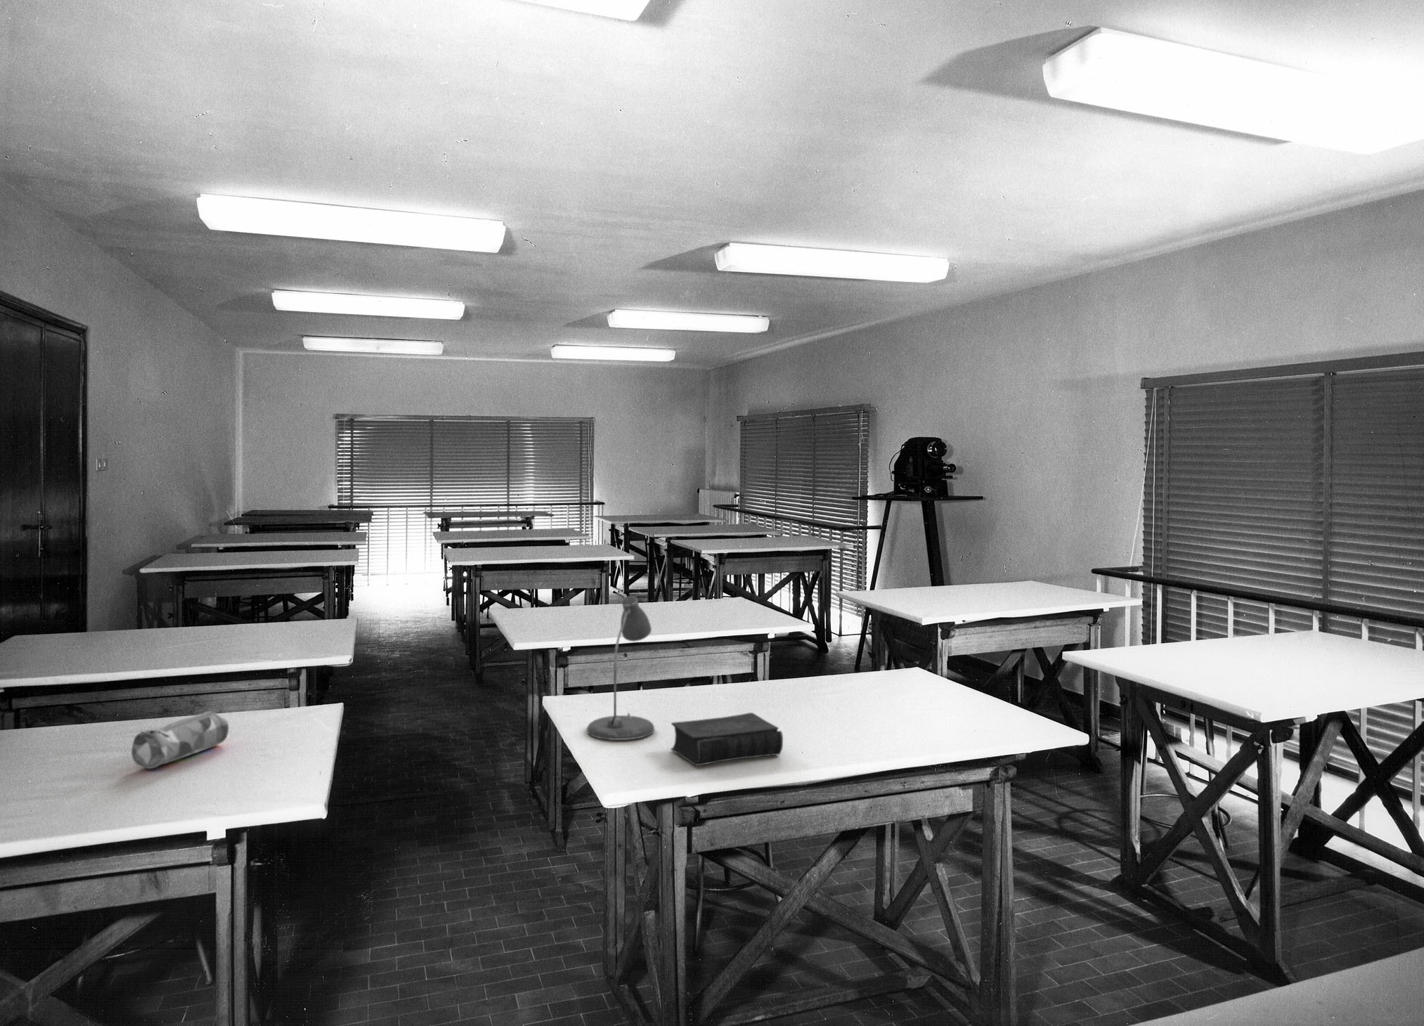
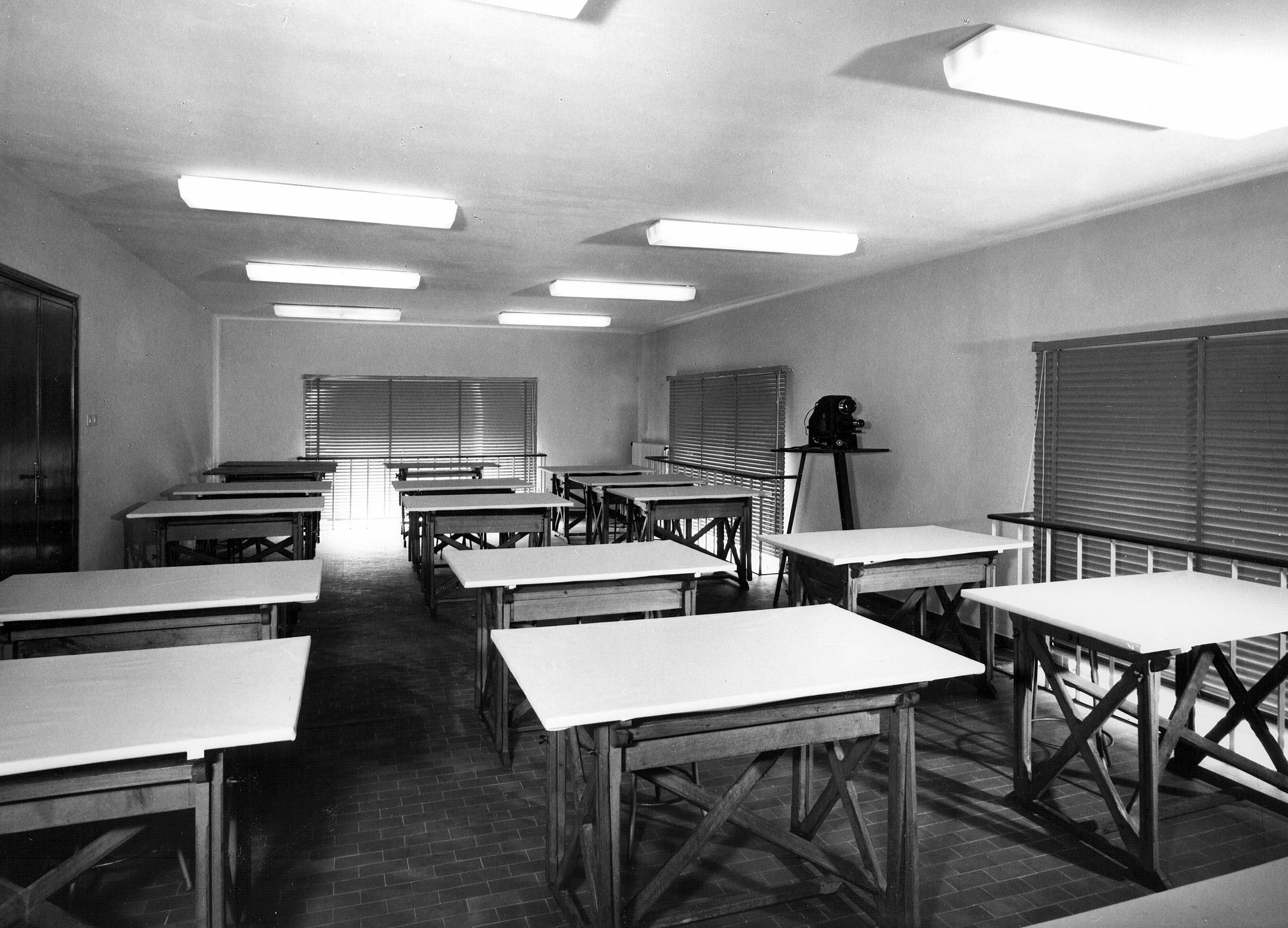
- pencil case (181, 737)
- desk lamp (616, 662)
- book (725, 739)
